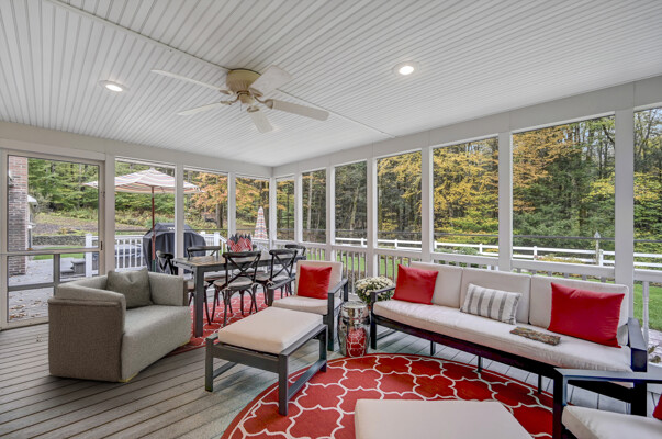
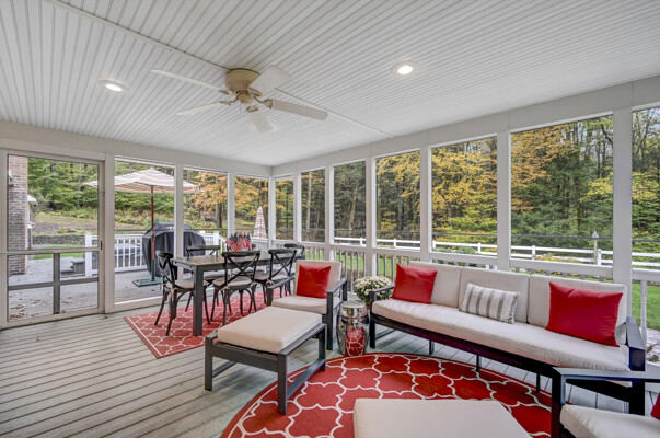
- armchair (127, 313)
- magazine (534, 334)
